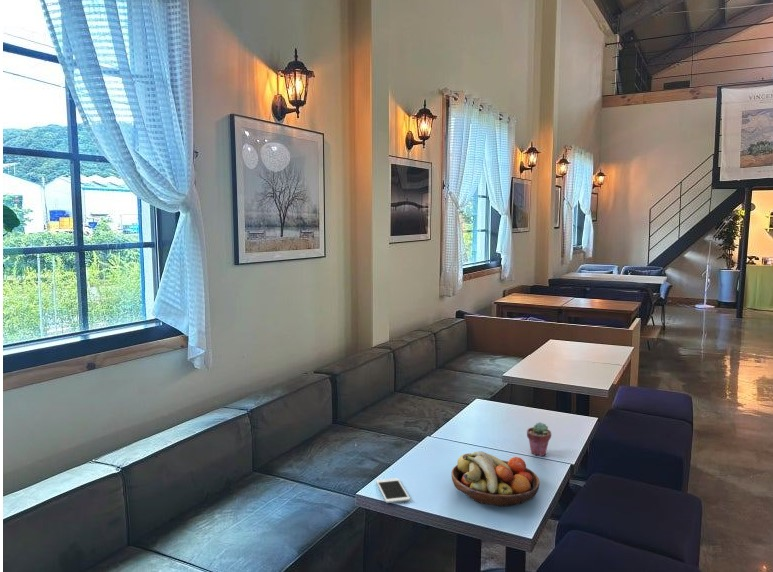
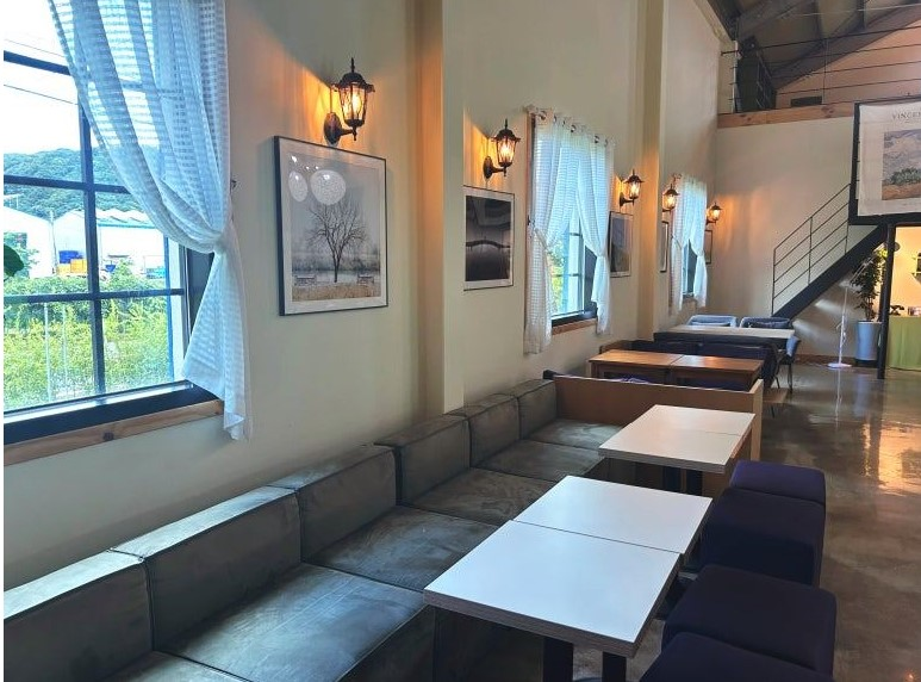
- potted succulent (538, 437)
- fruit bowl (494, 472)
- cell phone (392, 489)
